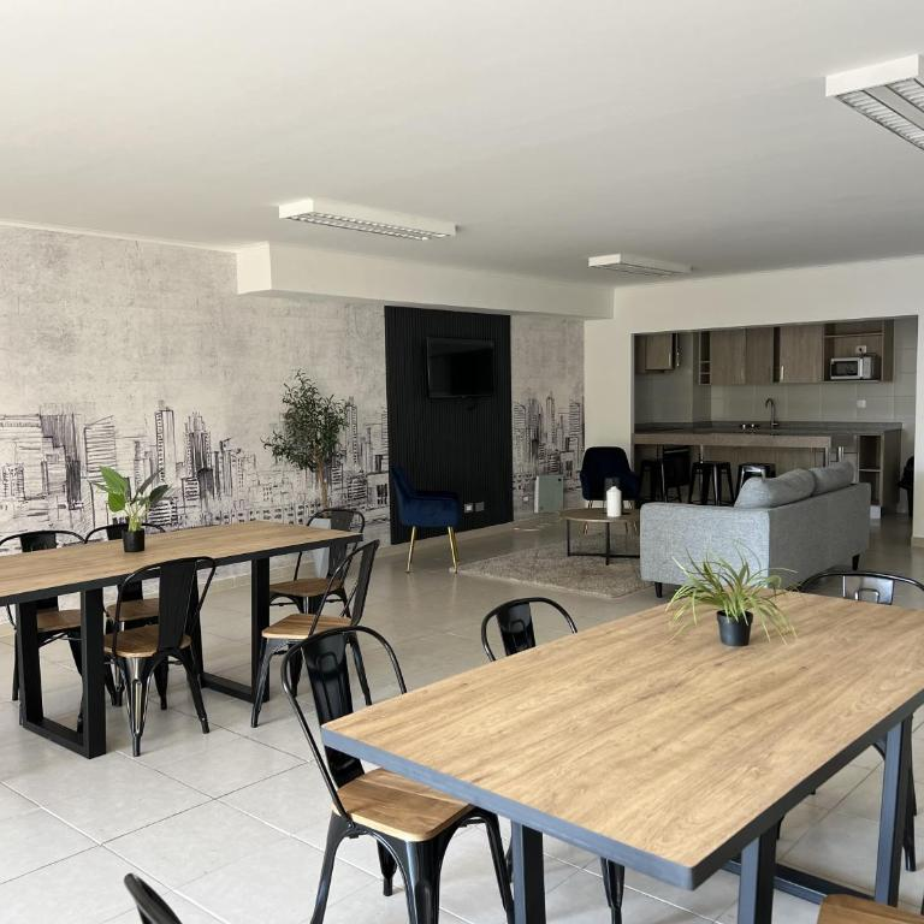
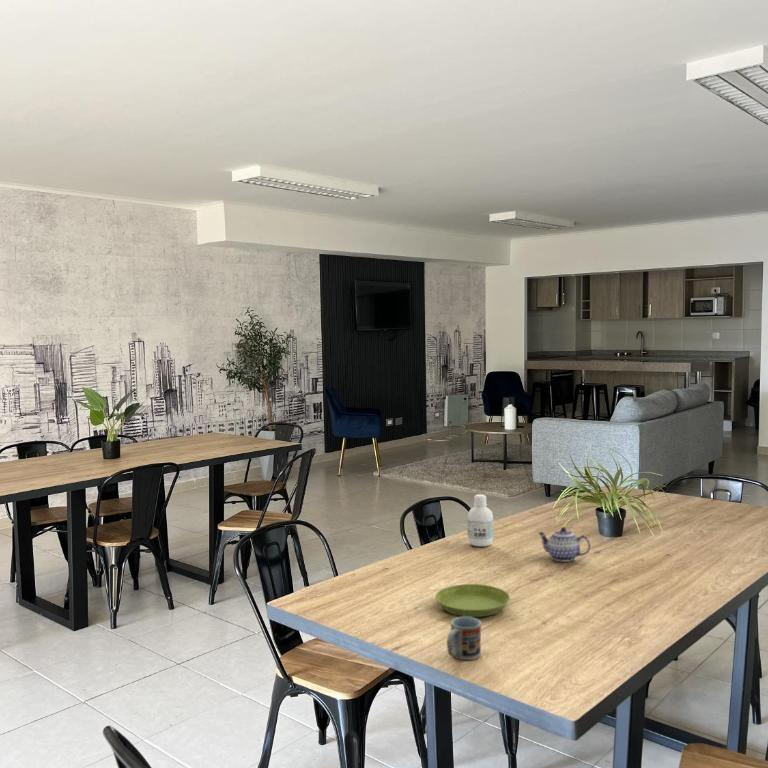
+ saucer (472, 601)
+ teapot (563, 543)
+ cup (462, 639)
+ bottle (480, 519)
